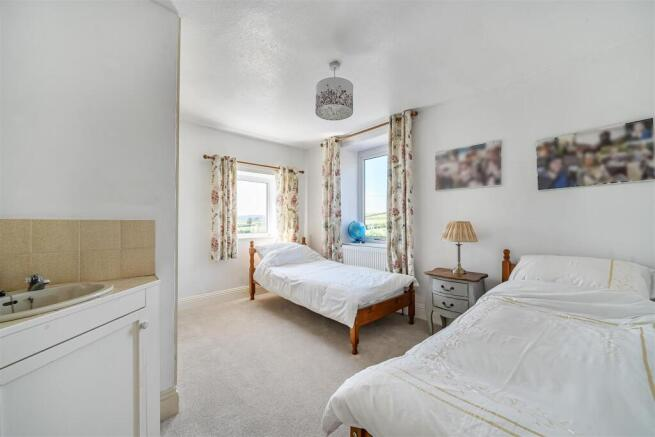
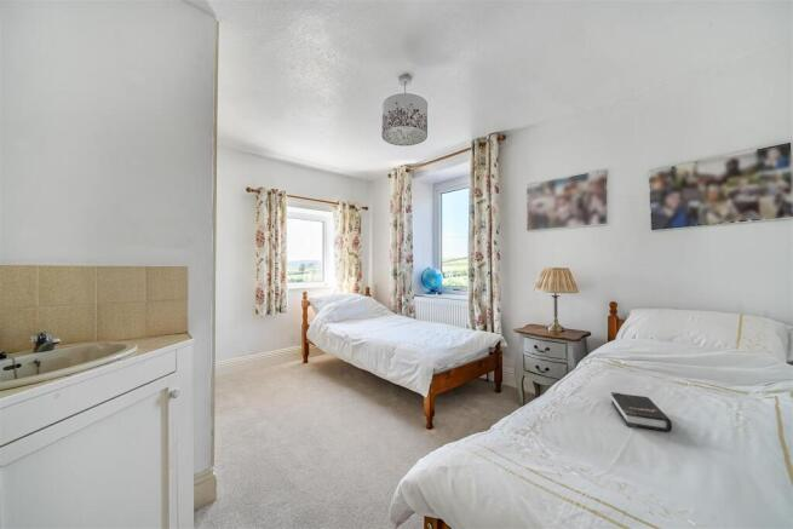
+ hardback book (638, 410)
